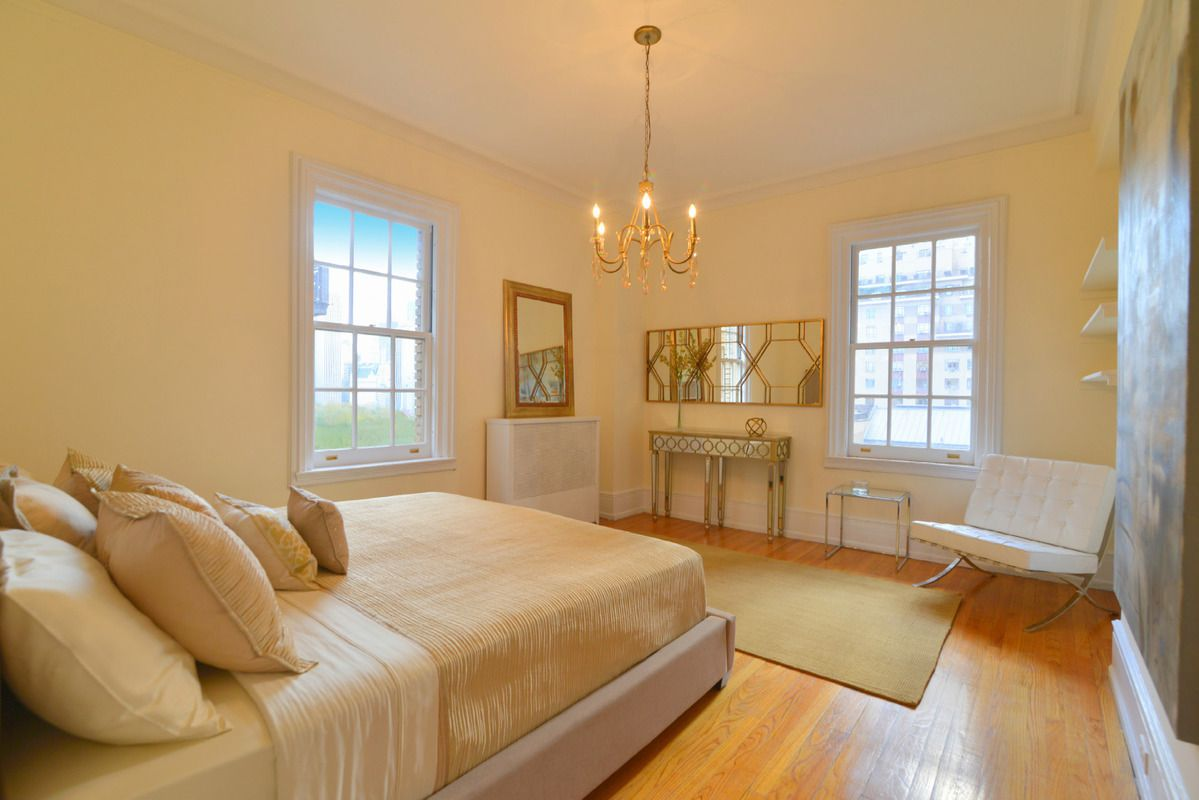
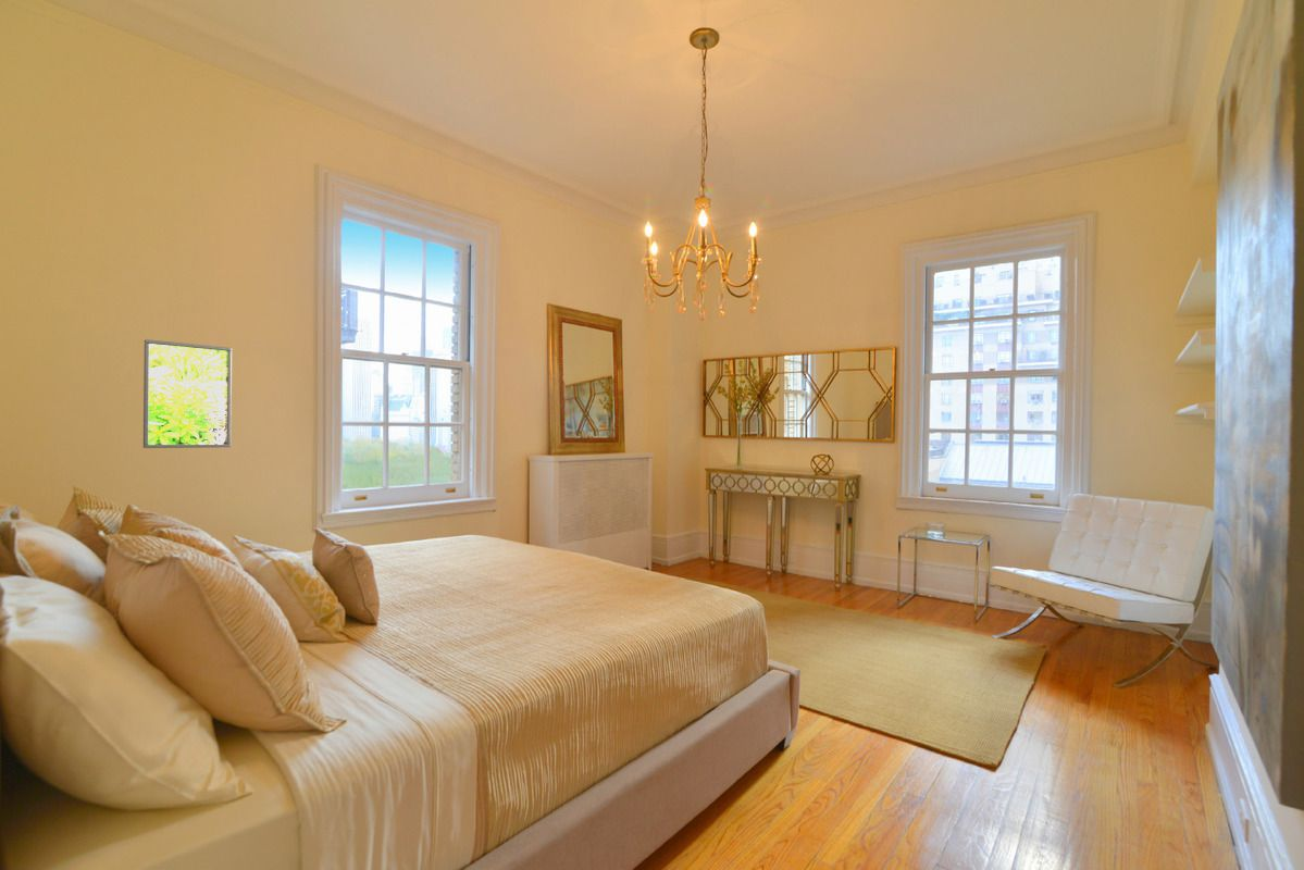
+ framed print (189, 395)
